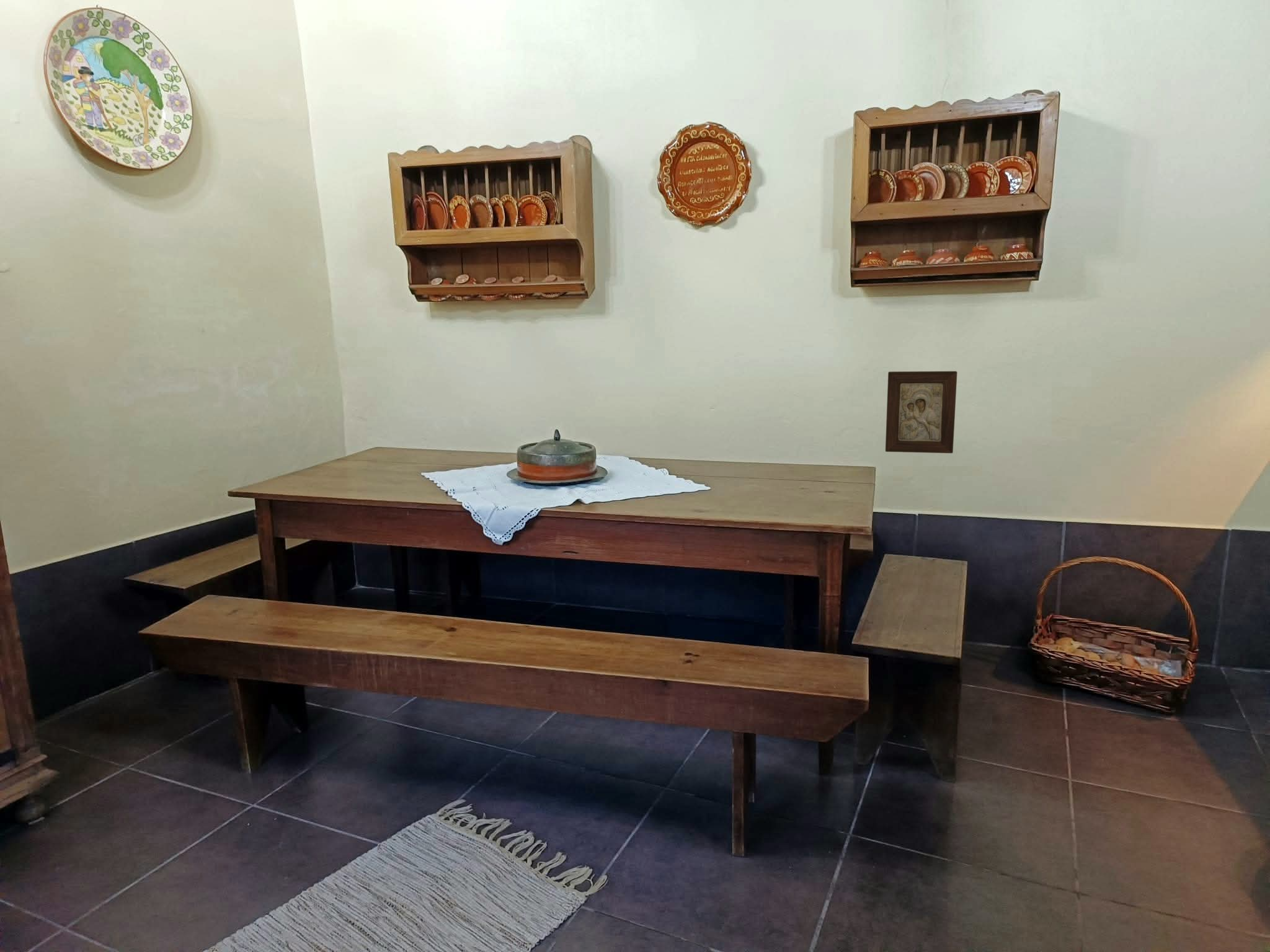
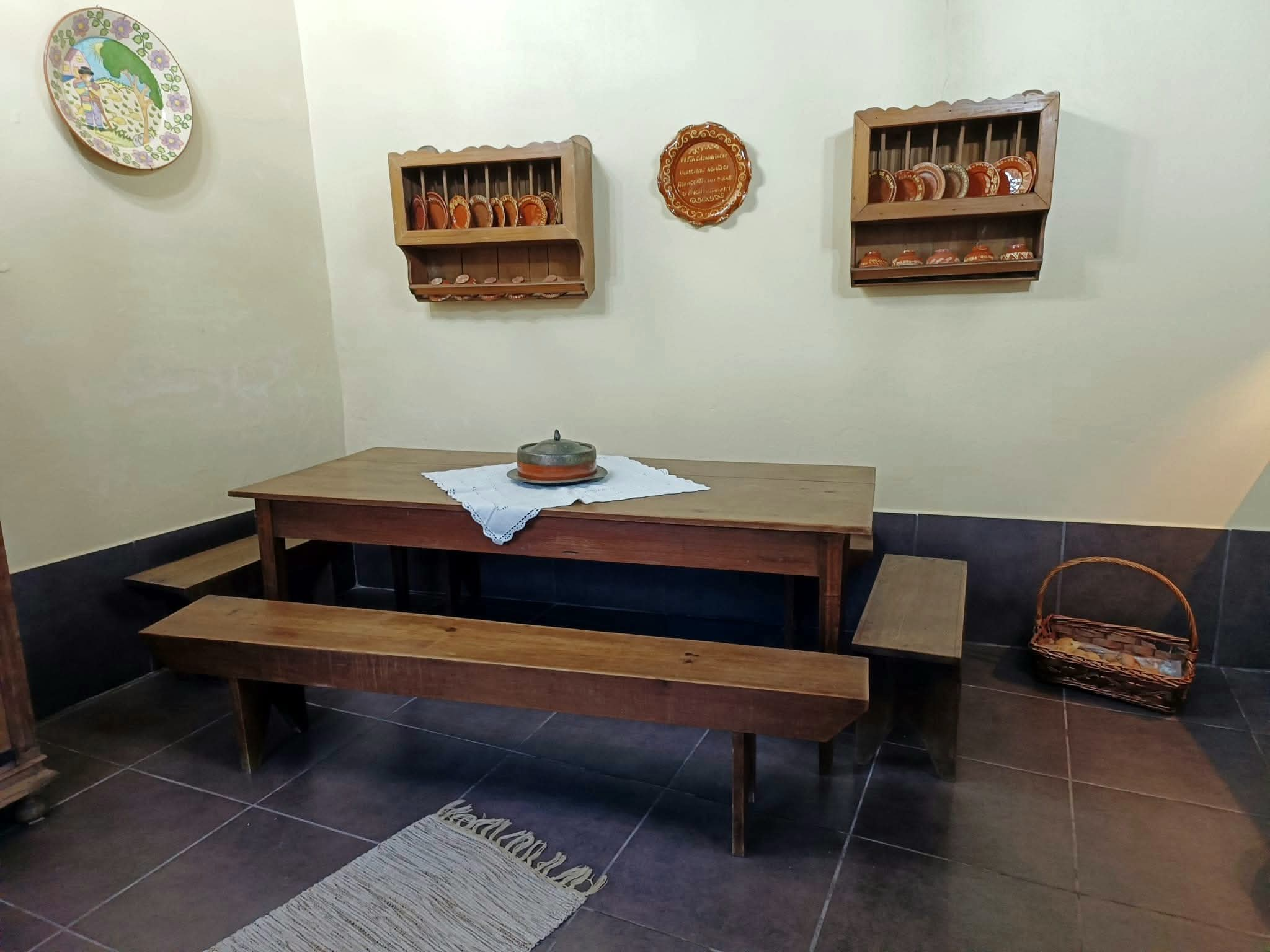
- religious icon (920, 412)
